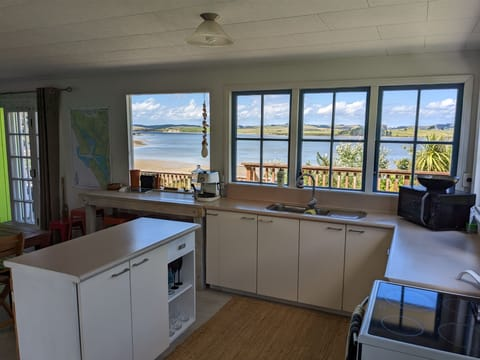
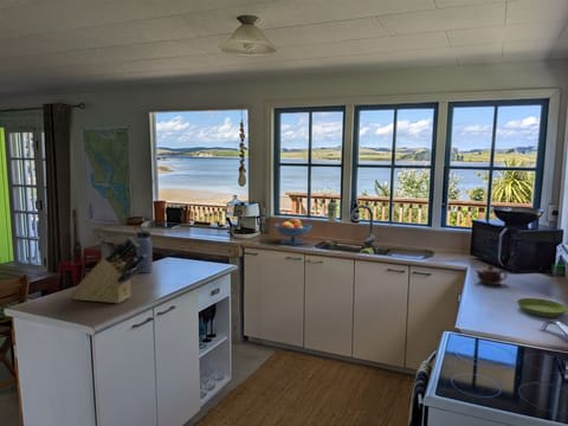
+ water bottle (143, 248)
+ knife block (108, 267)
+ teapot (491, 273)
+ saucer (541, 308)
+ fruit bowl (292, 231)
